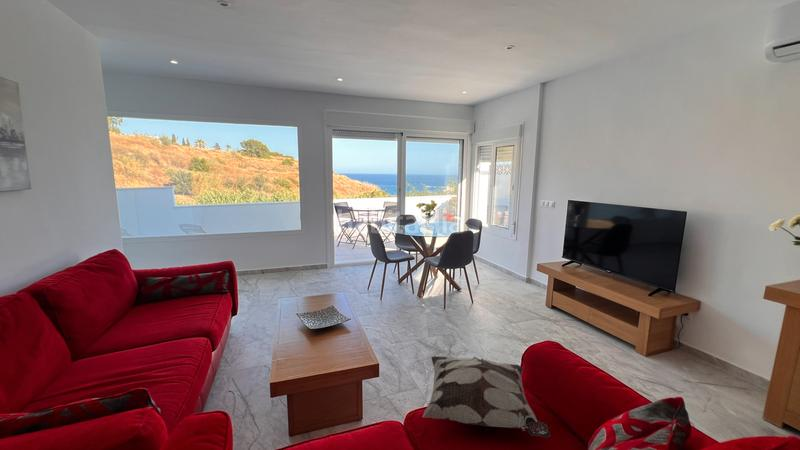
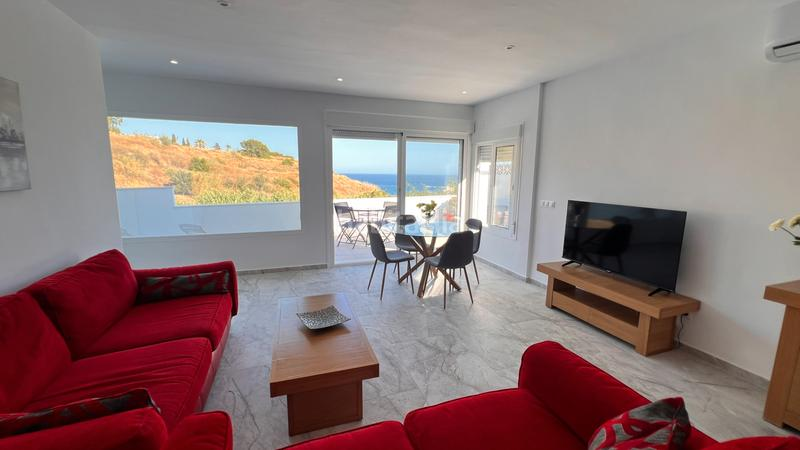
- decorative pillow (480, 390)
